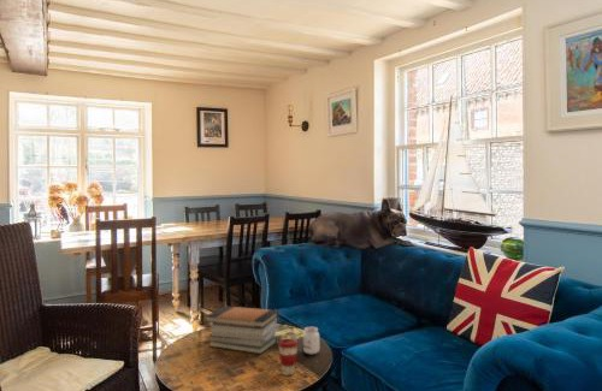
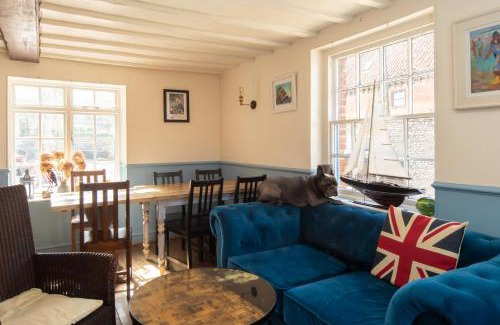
- coffee cup (288, 356)
- book stack (243, 328)
- candle (305, 340)
